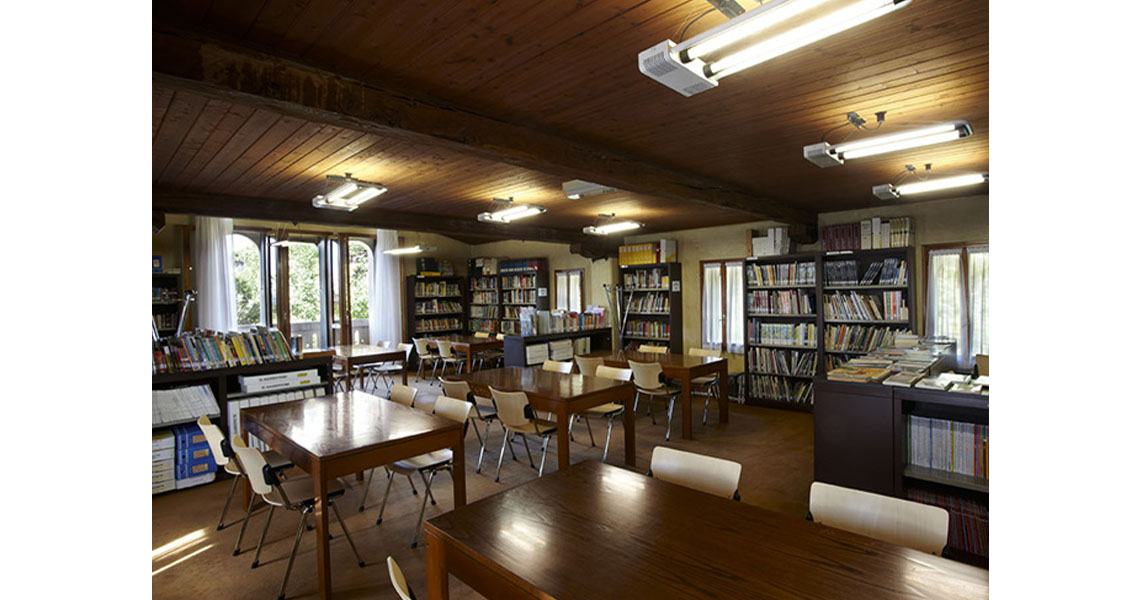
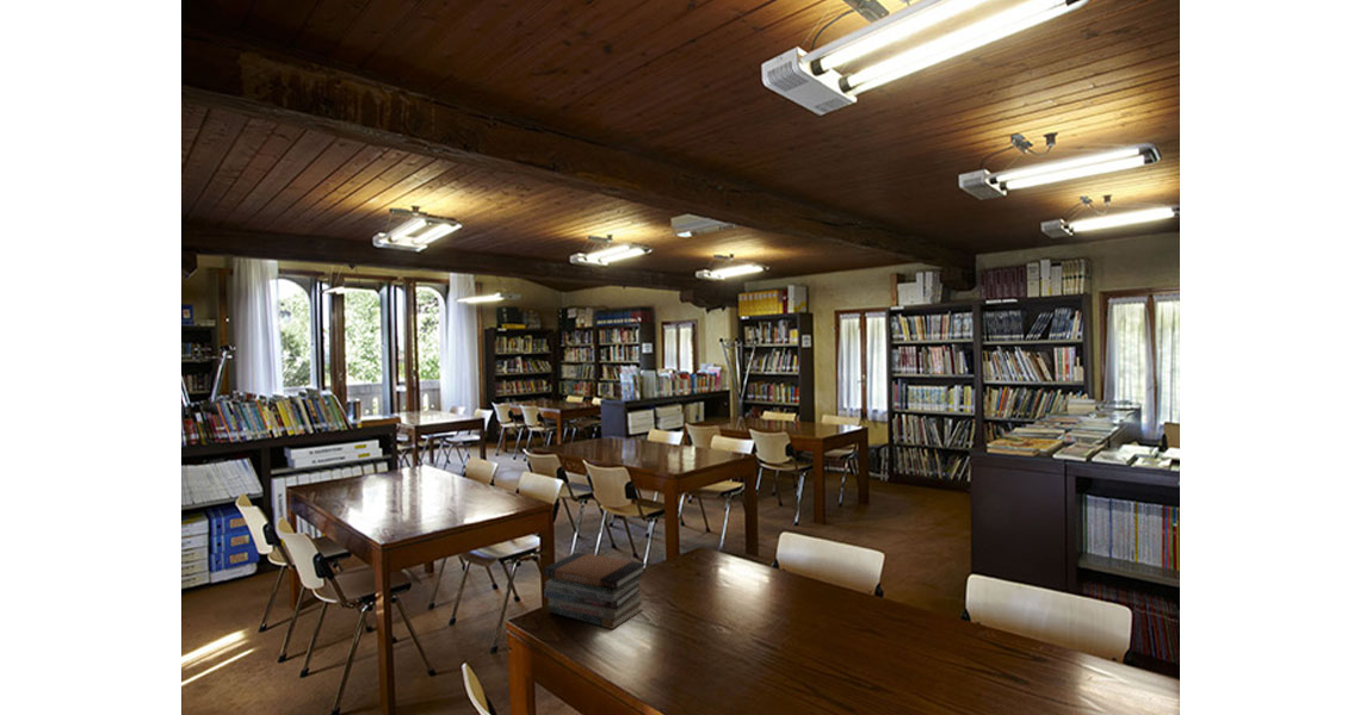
+ book stack (594, 587)
